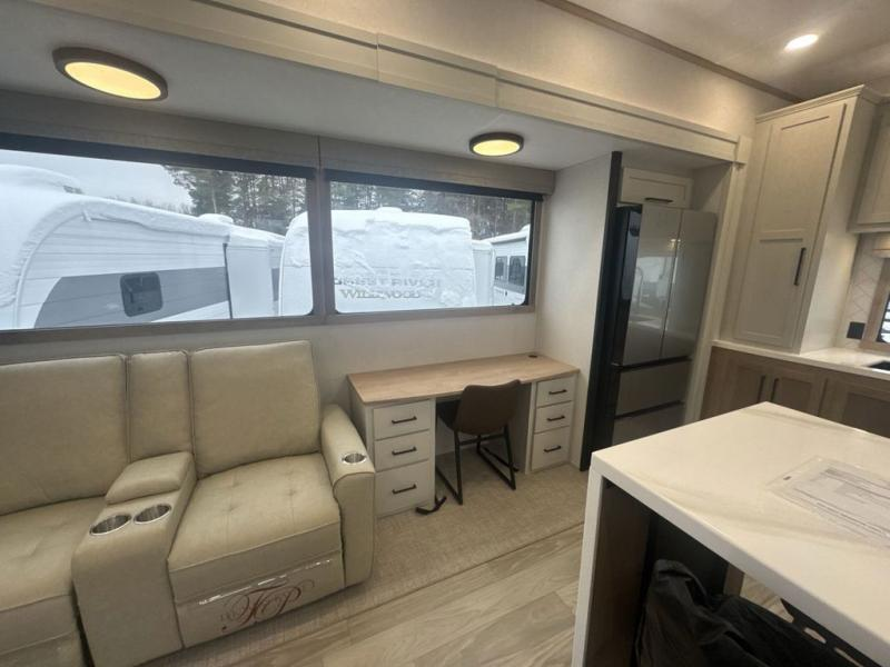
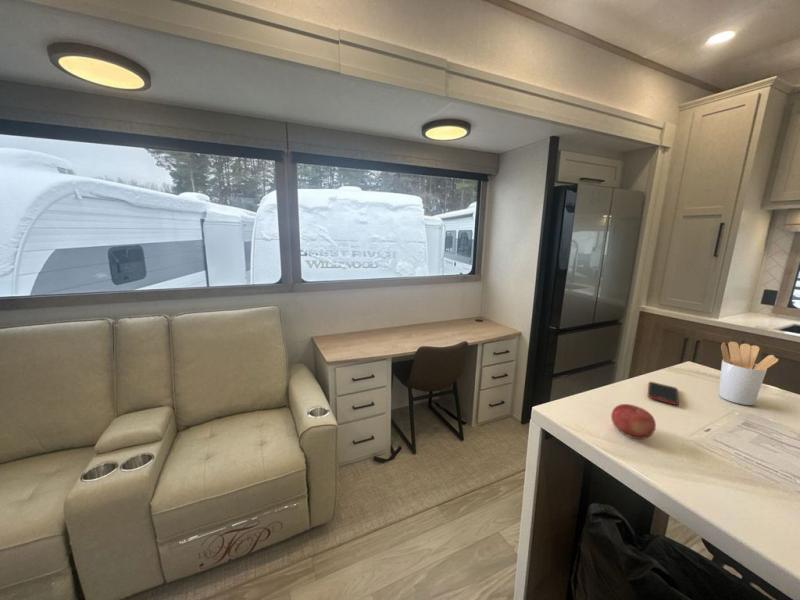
+ fruit (632, 419)
+ utensil holder (740, 371)
+ cell phone (662, 392)
